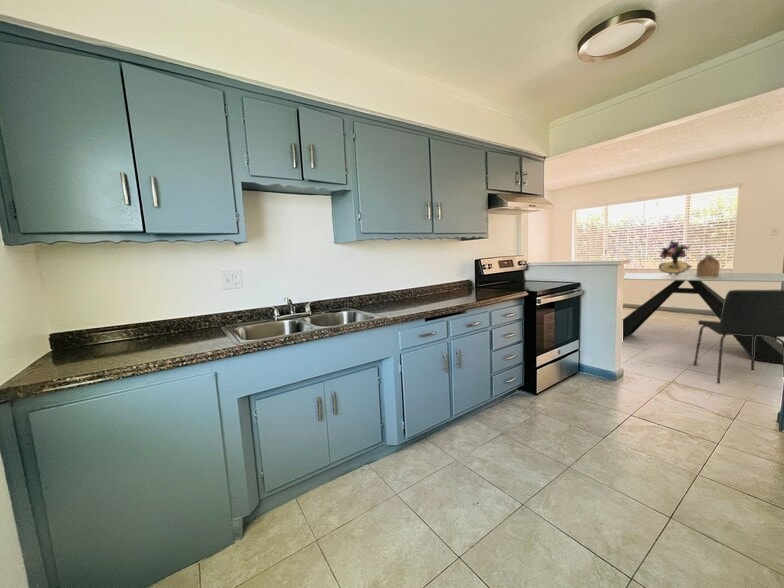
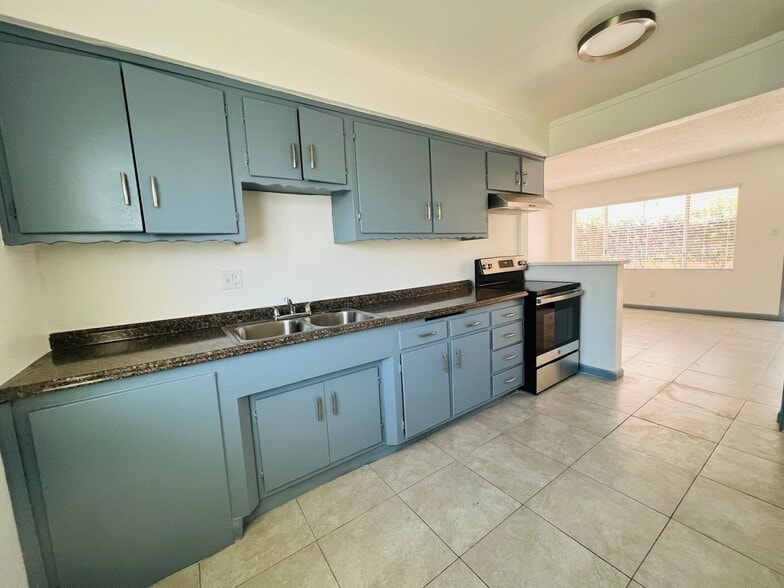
- chair (740, 332)
- dining table (687, 293)
- bouquet (674, 257)
- ceramic jug (709, 265)
